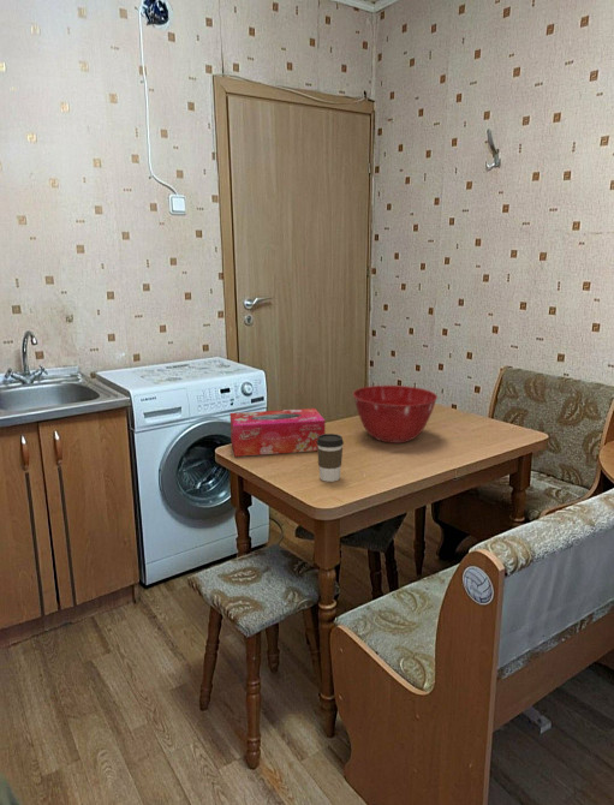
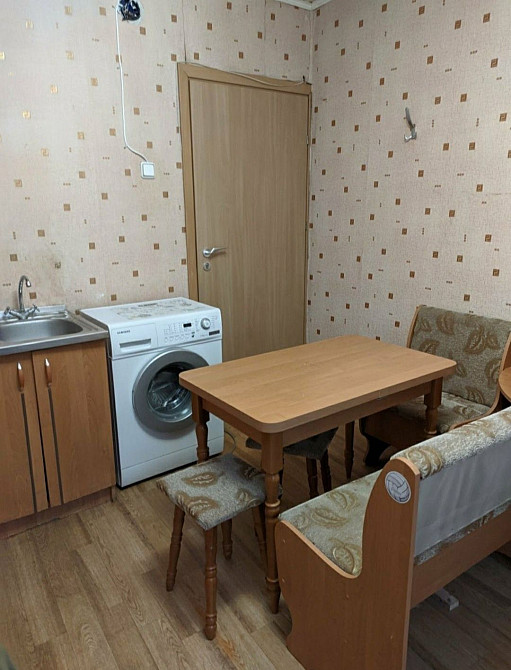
- mixing bowl (394, 416)
- coffee cup (329, 458)
- tissue box (276, 431)
